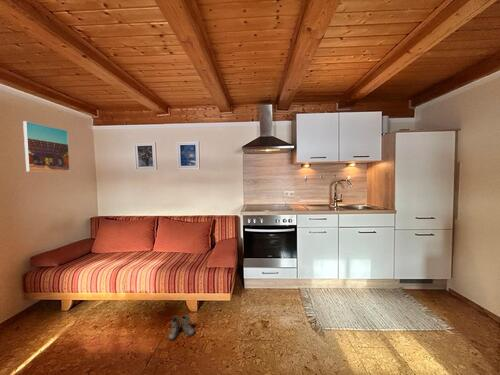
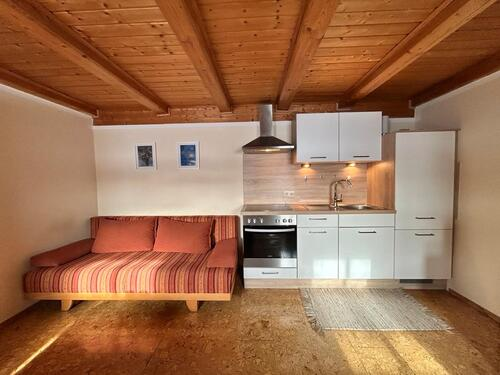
- boots (179, 326)
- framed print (48, 149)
